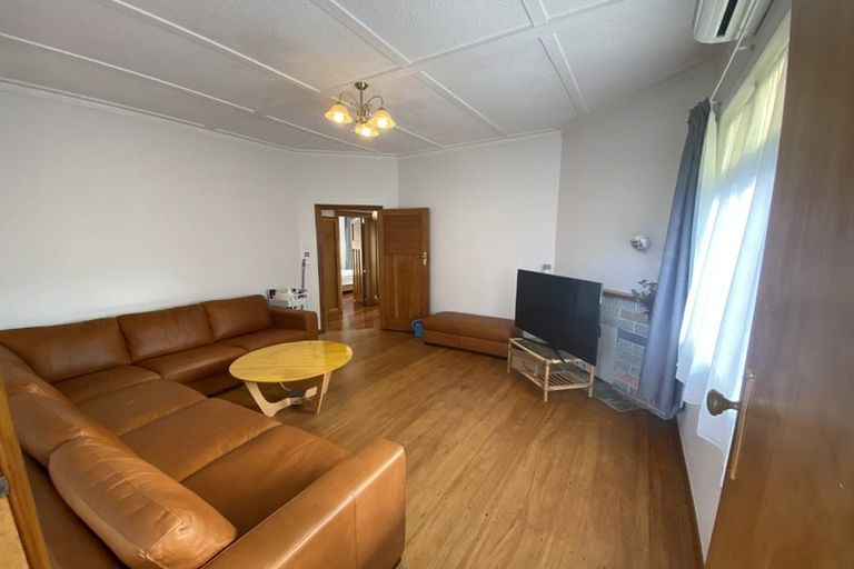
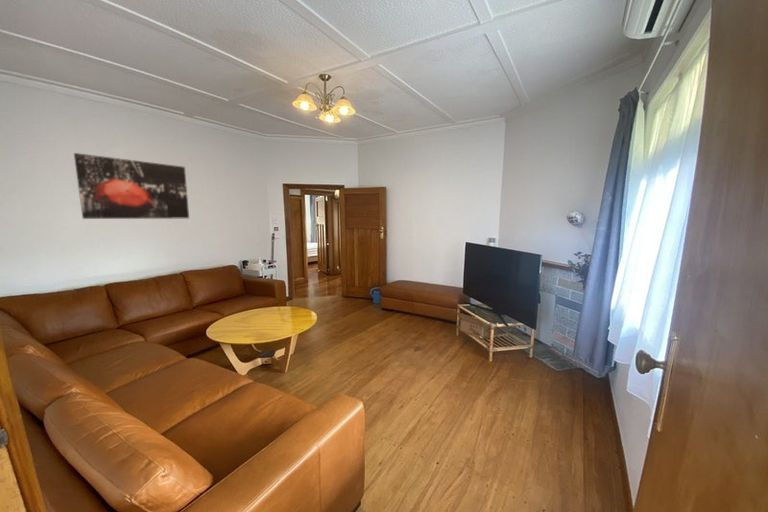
+ wall art (139, 190)
